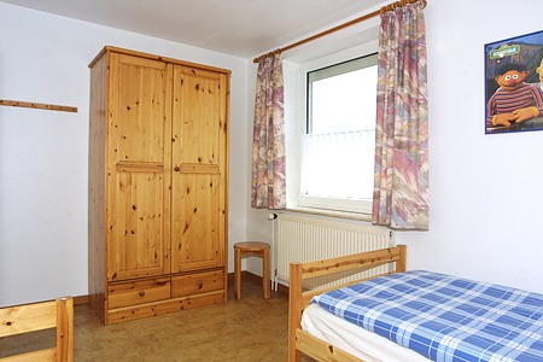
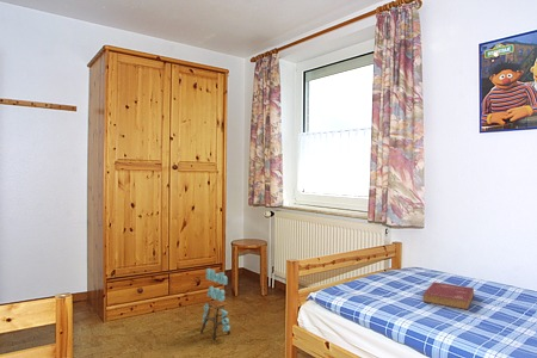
+ book (449, 294)
+ stool (215, 302)
